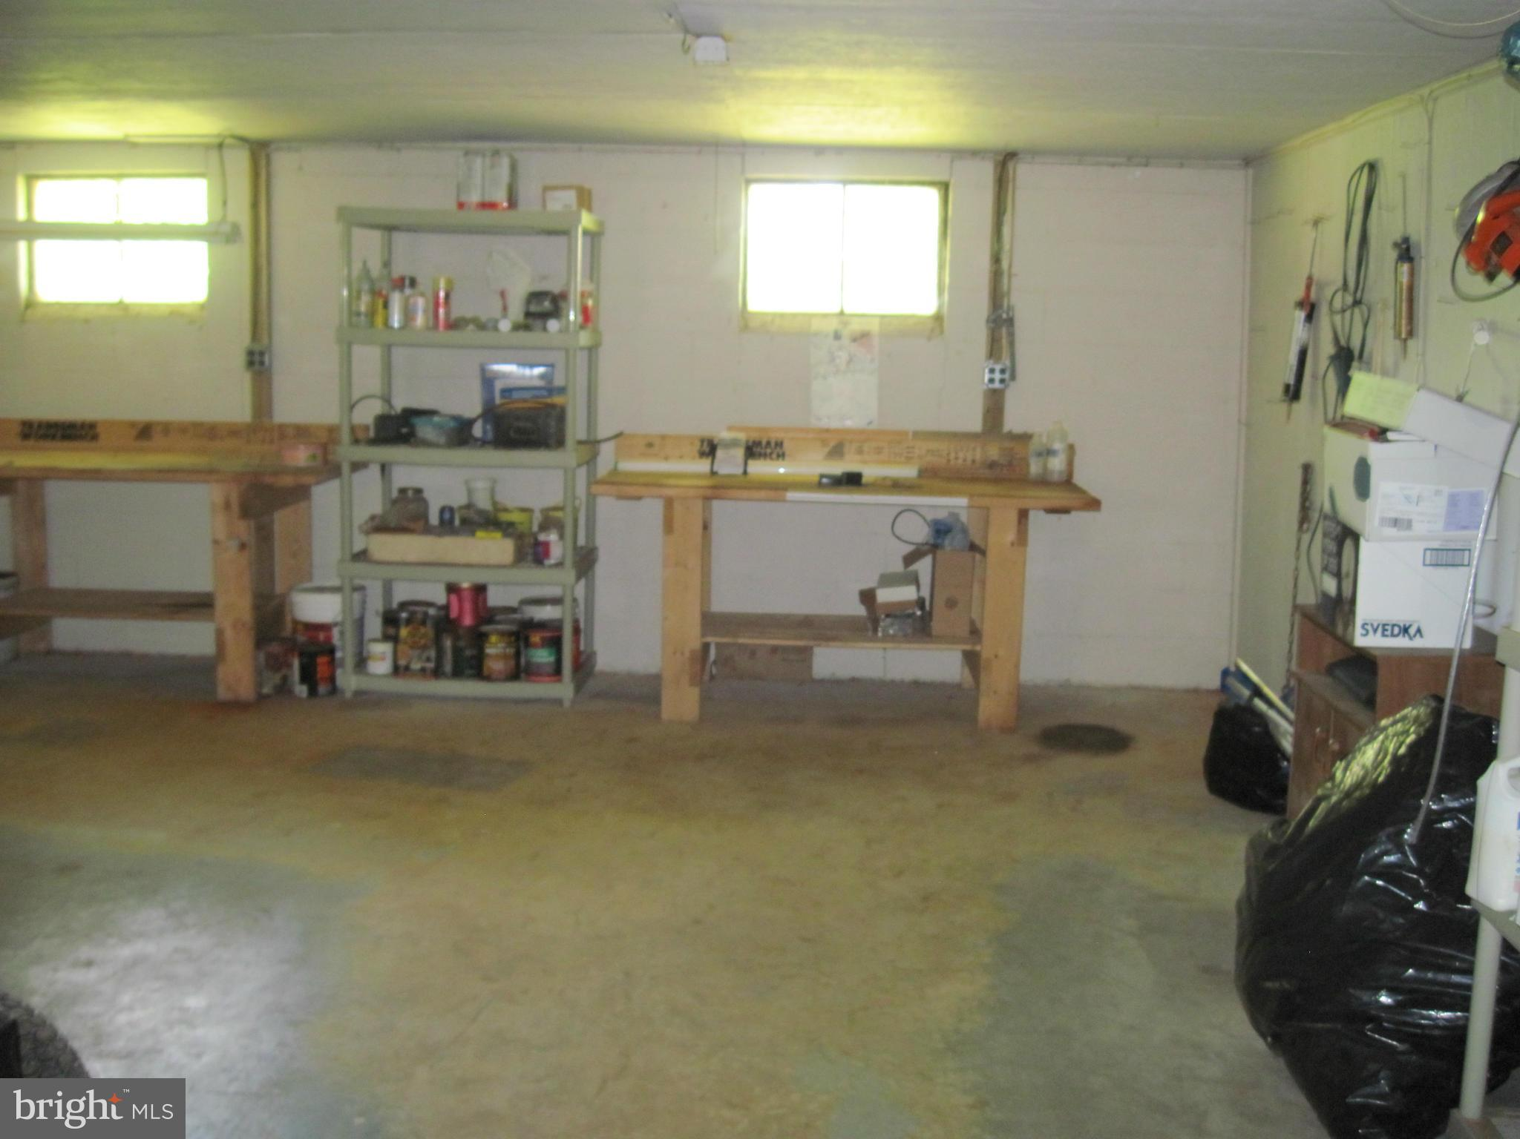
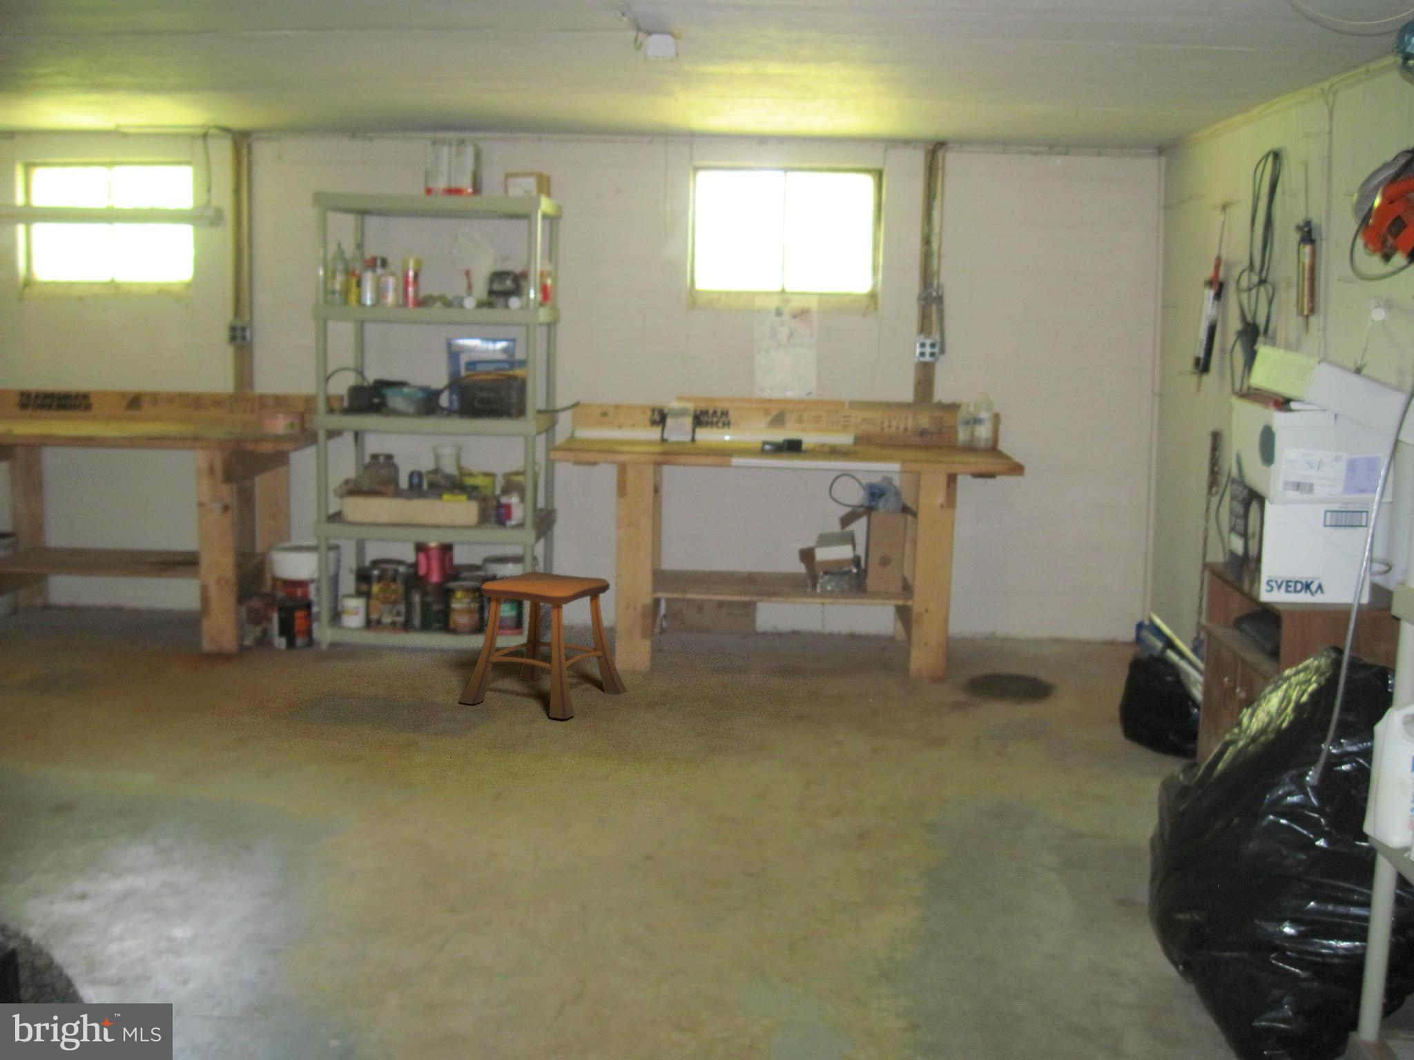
+ stool (544, 641)
